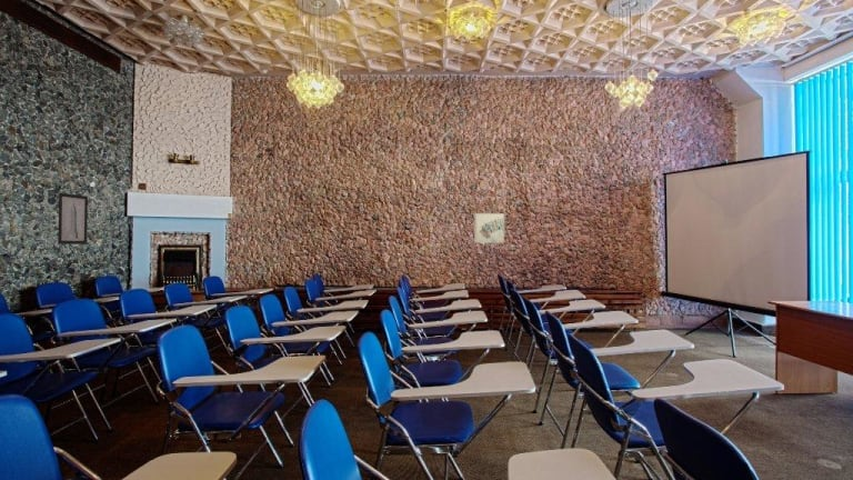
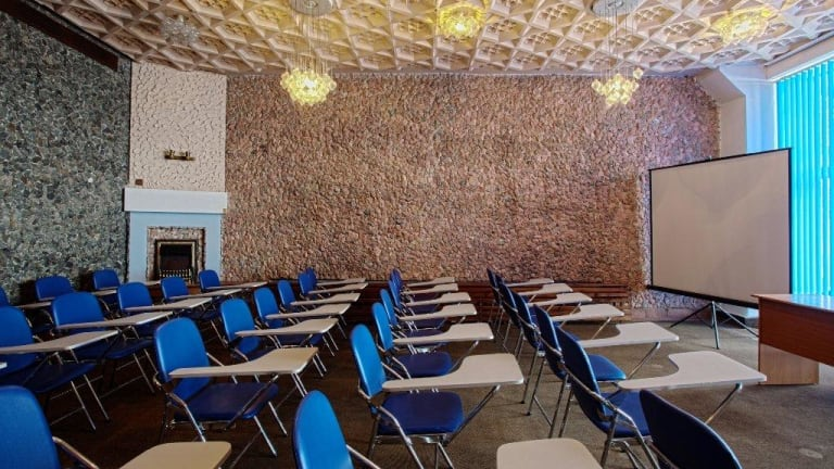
- wall art (73, 219)
- wall art (489, 228)
